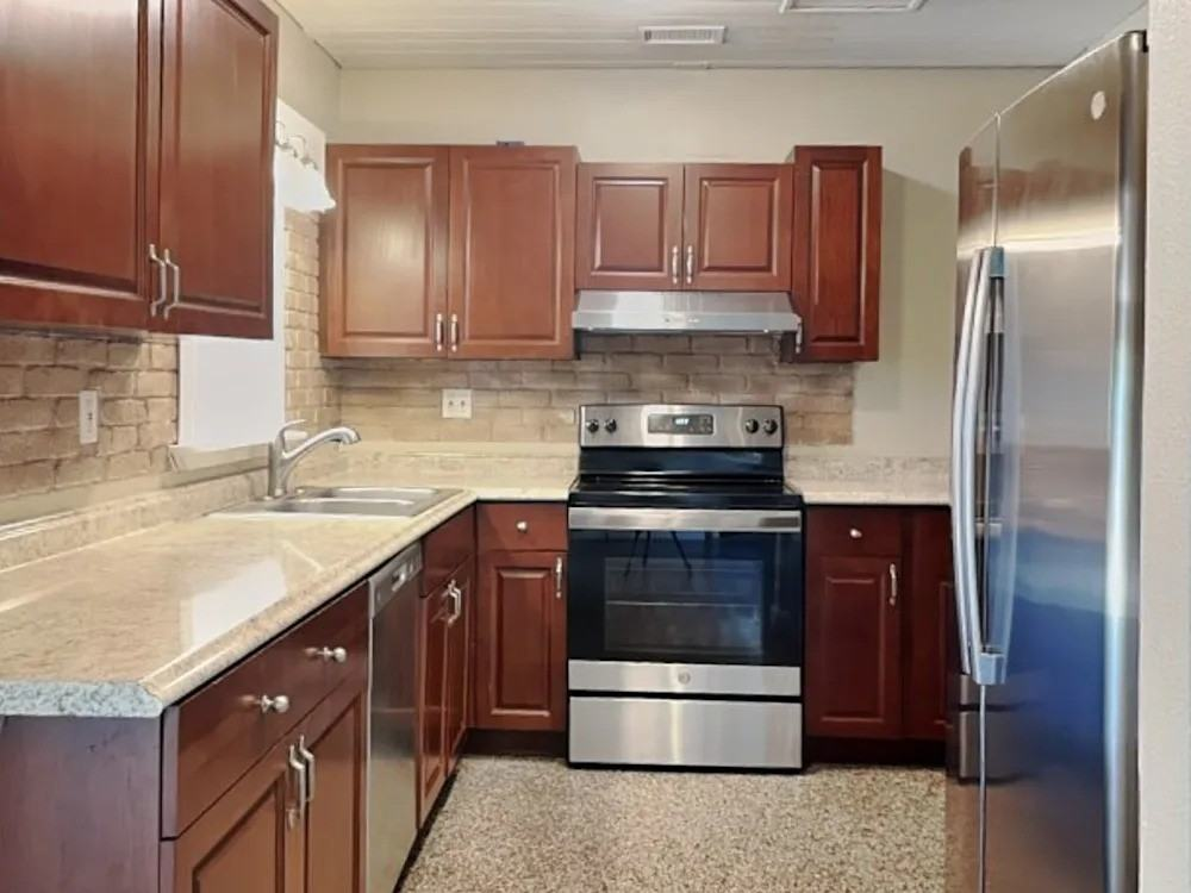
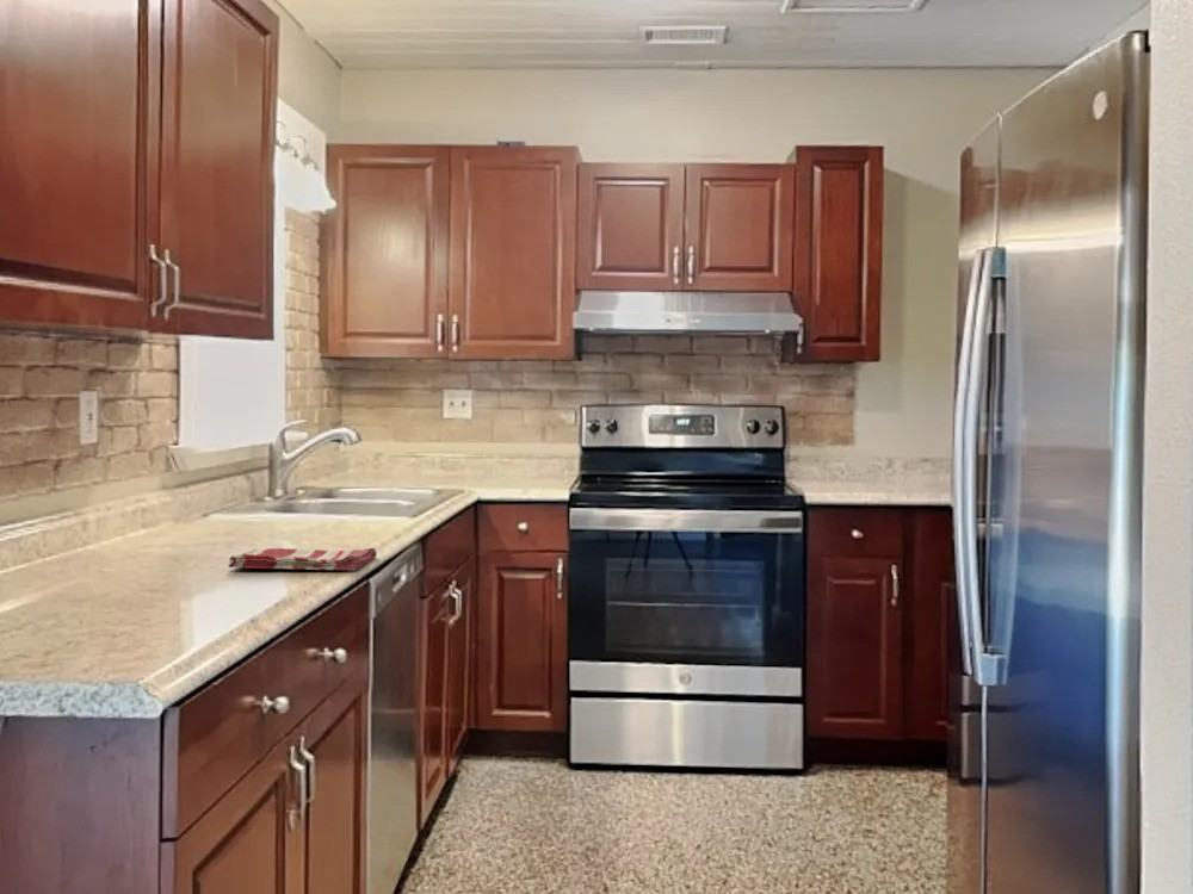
+ dish towel (304, 557)
